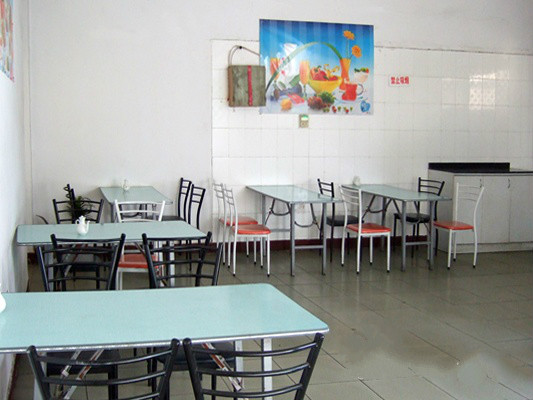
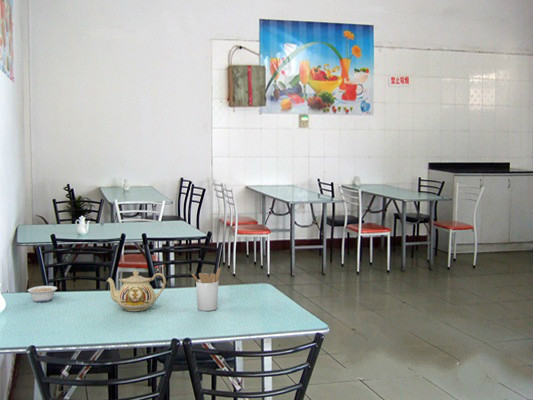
+ teapot (136, 289)
+ legume (42, 293)
+ utensil holder (207, 289)
